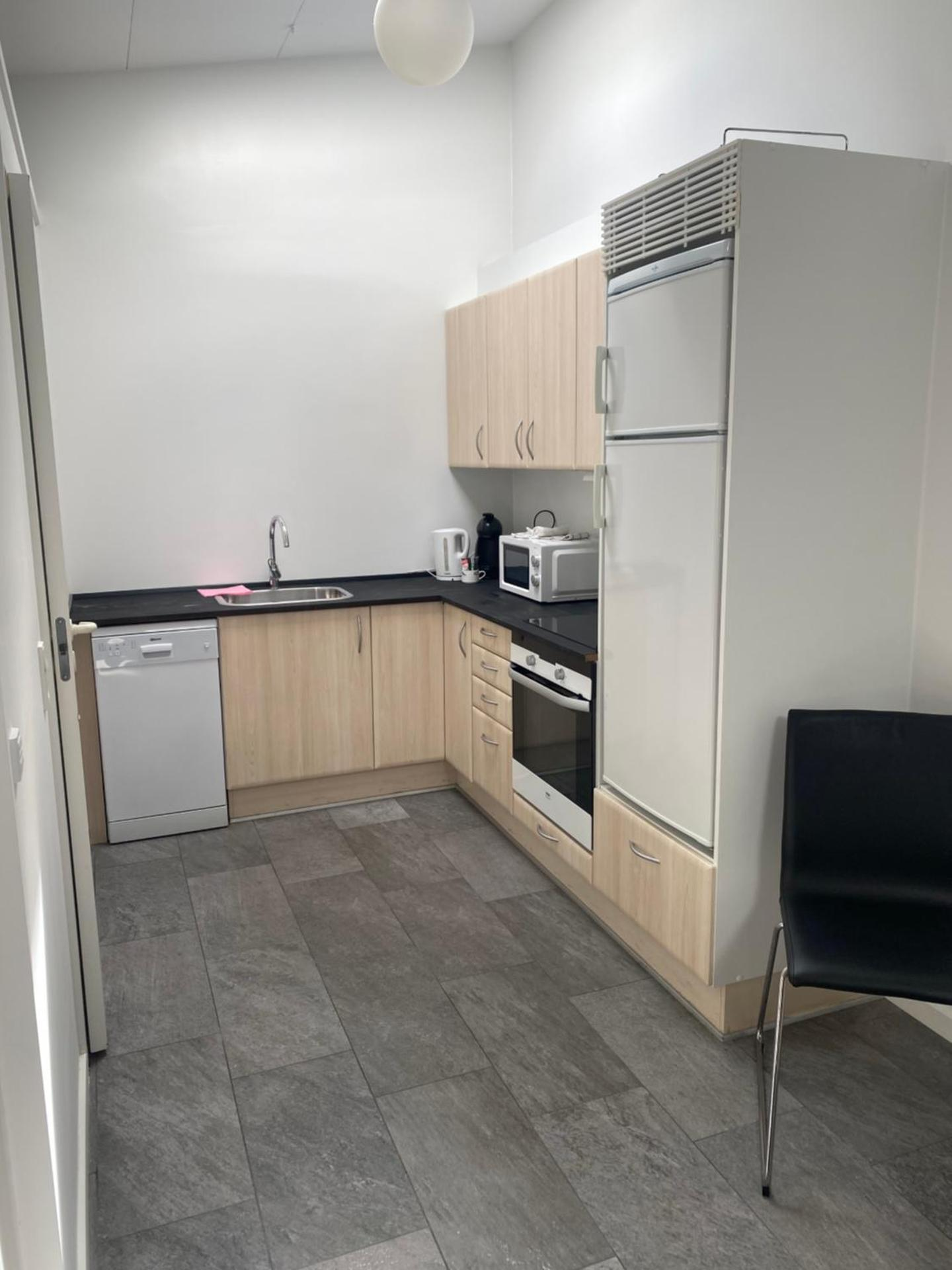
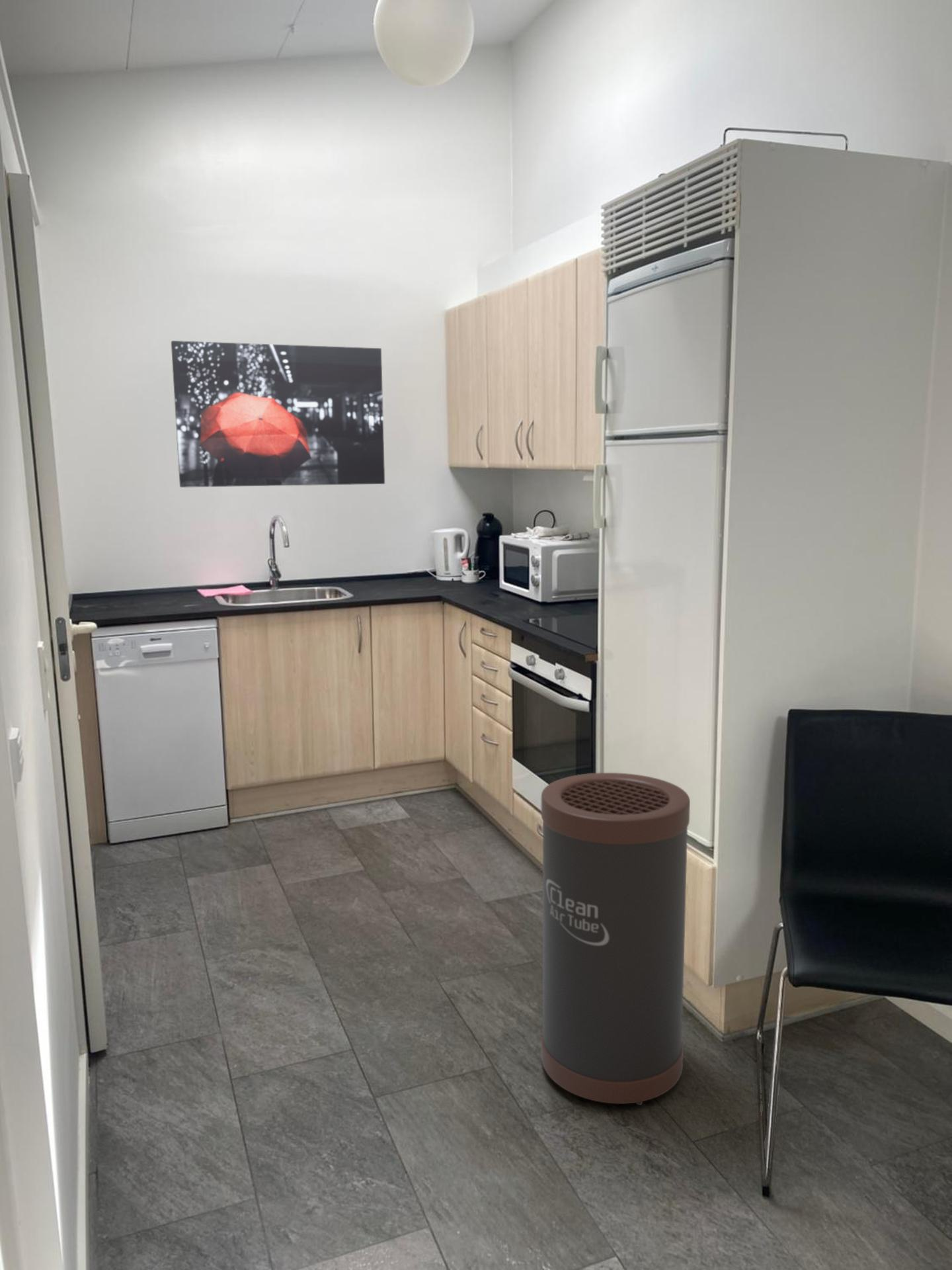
+ trash can (613, 933)
+ wall art (282, 416)
